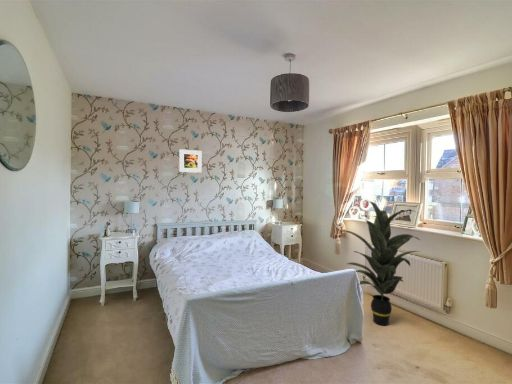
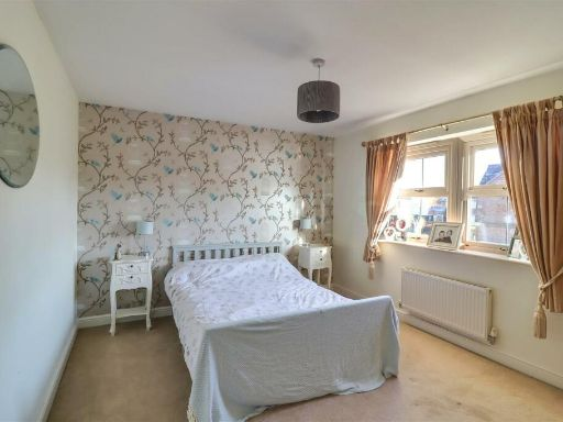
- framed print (190, 161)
- indoor plant (380, 260)
